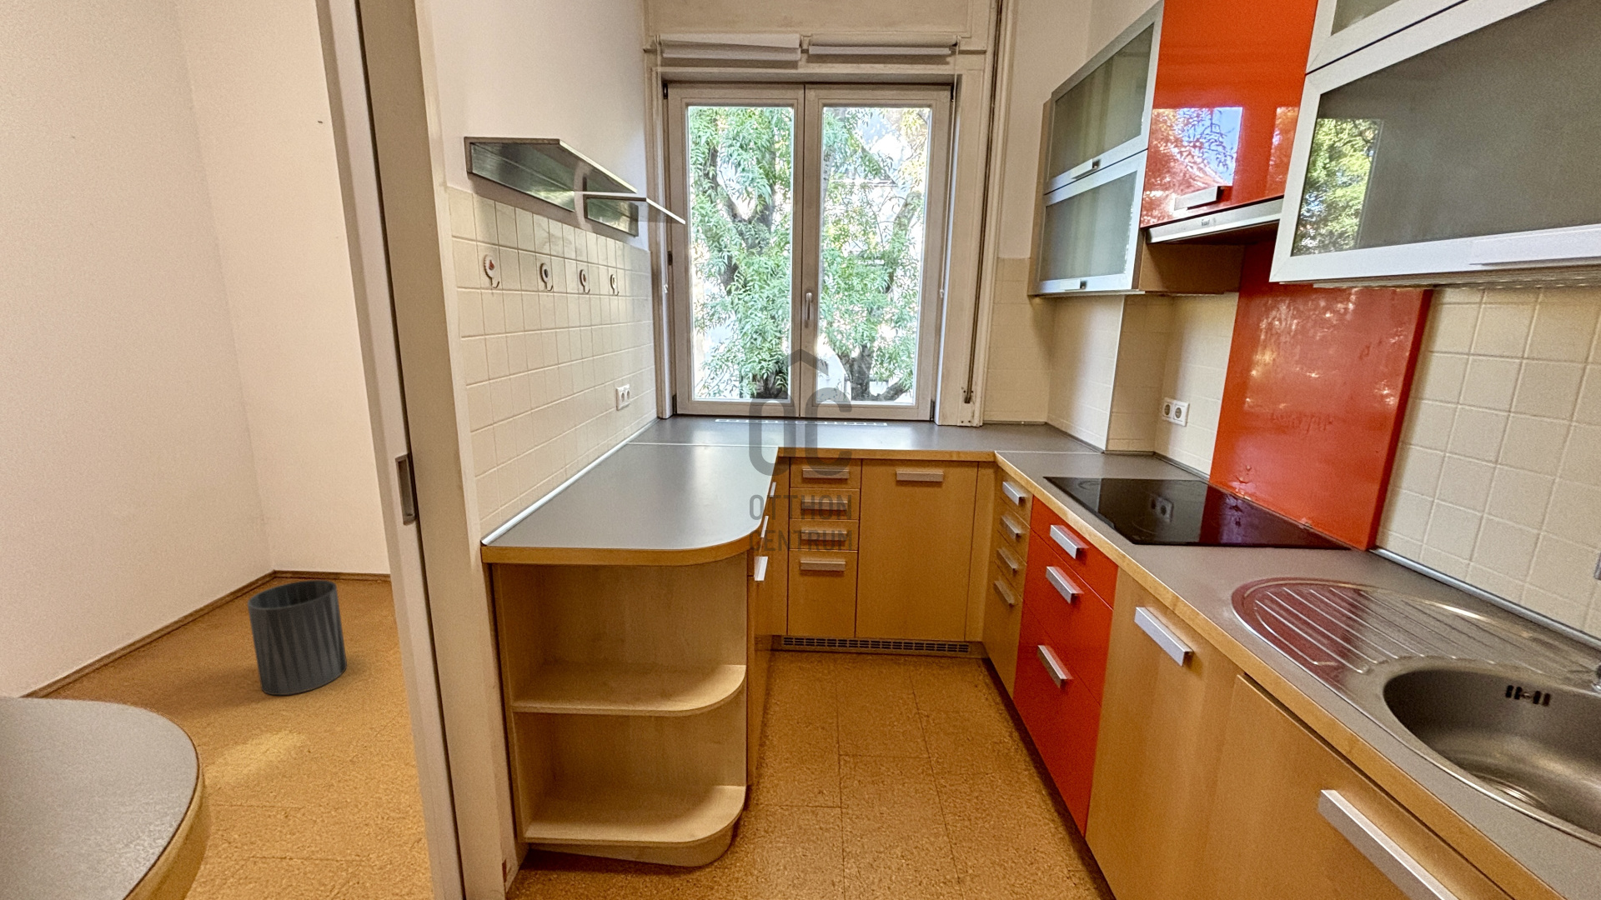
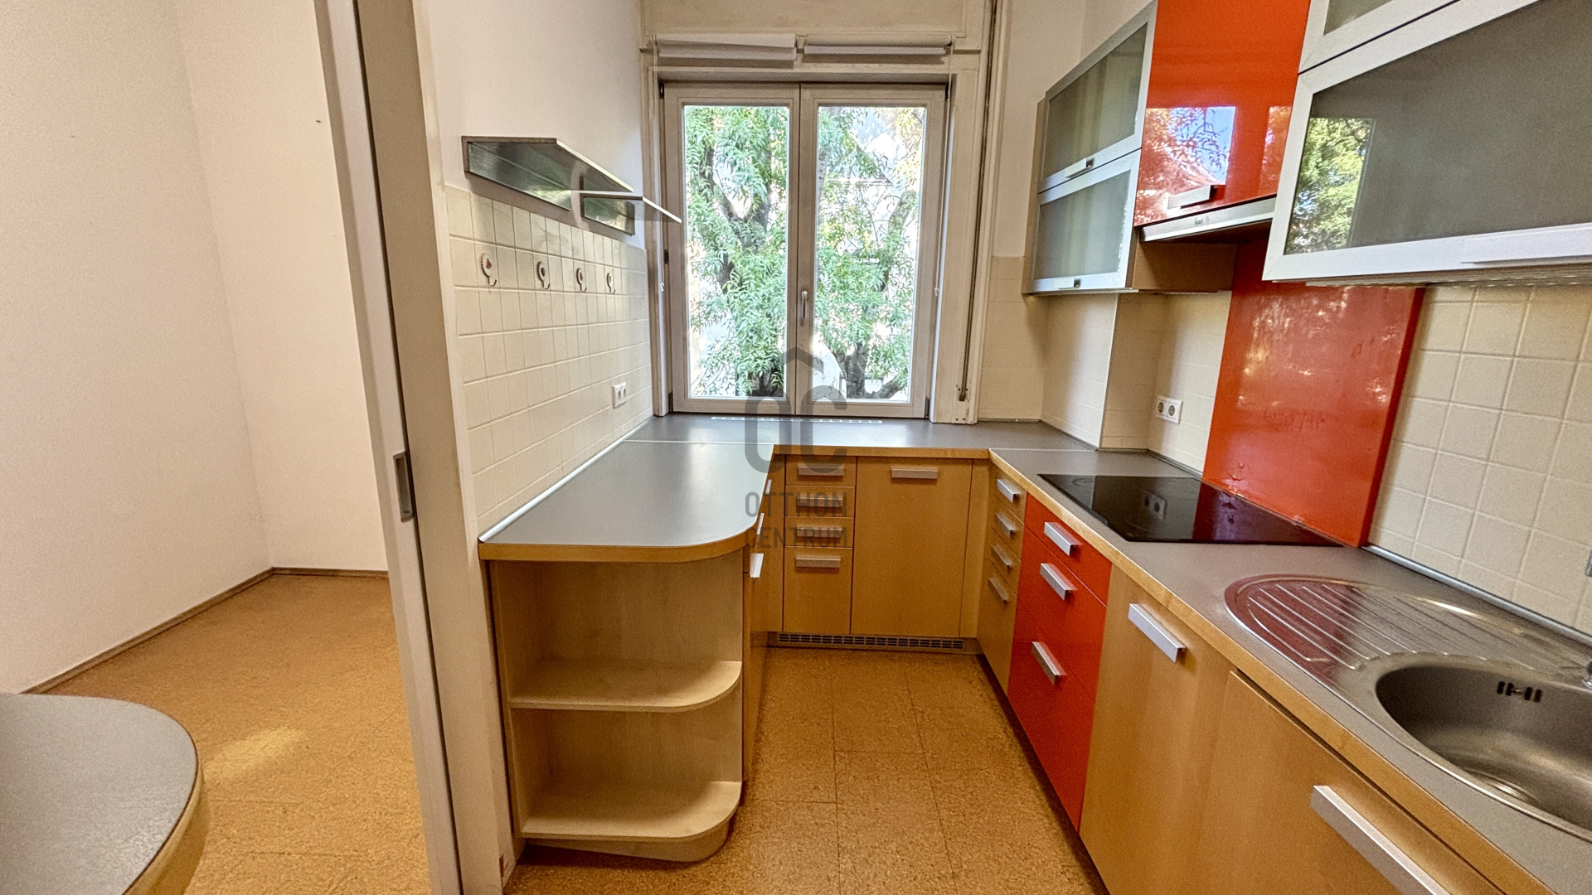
- trash can (299, 635)
